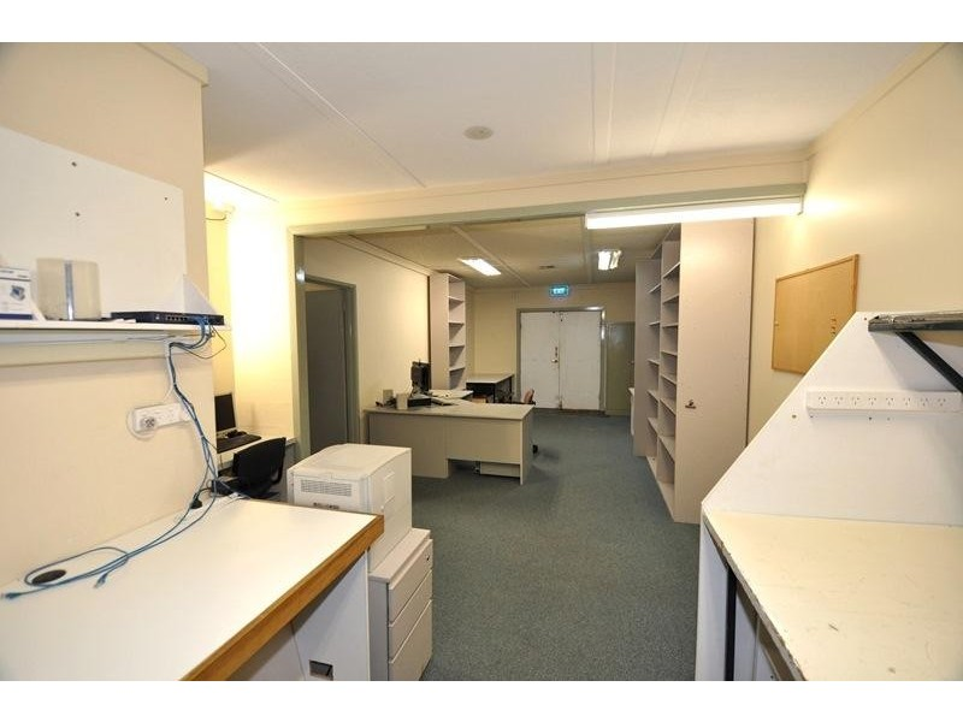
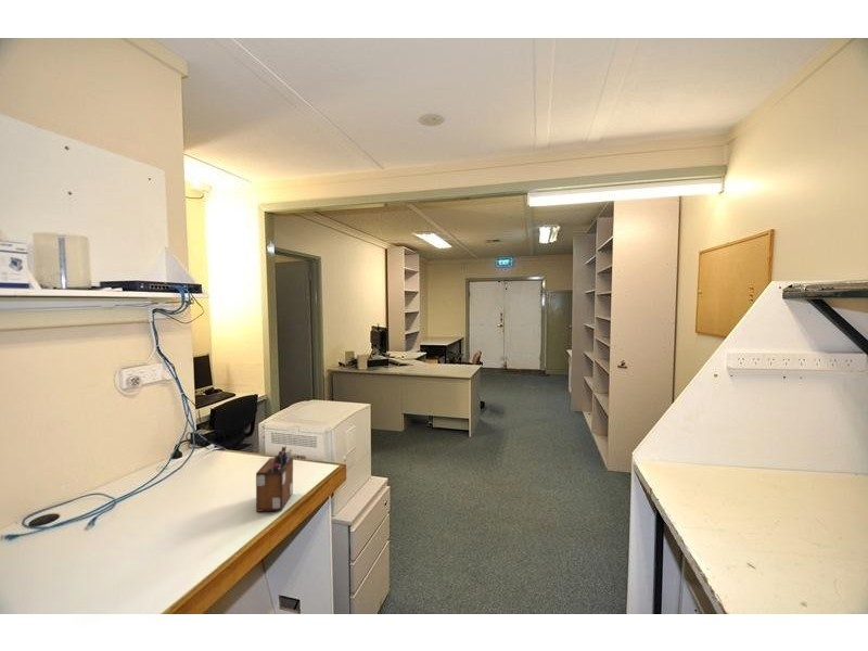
+ desk organizer (275, 476)
